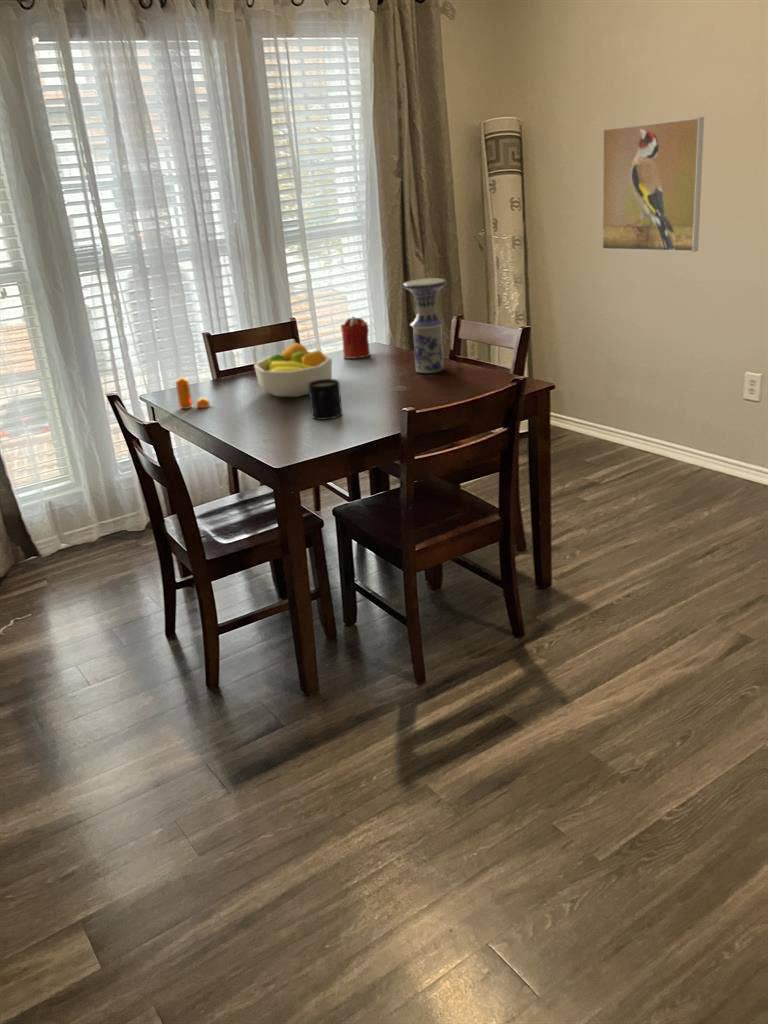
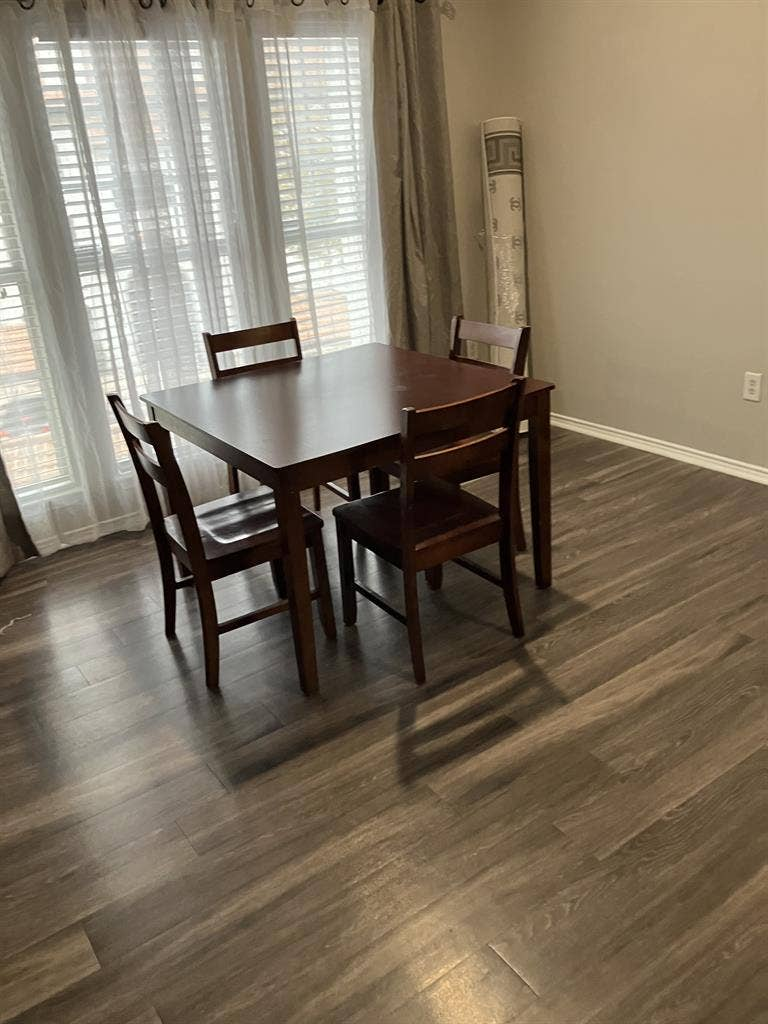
- vase (427, 326)
- mug (324, 401)
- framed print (649, 188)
- pepper shaker (190, 392)
- fruit bowl (293, 368)
- candle (355, 336)
